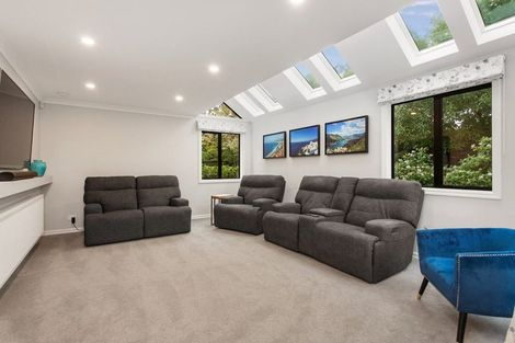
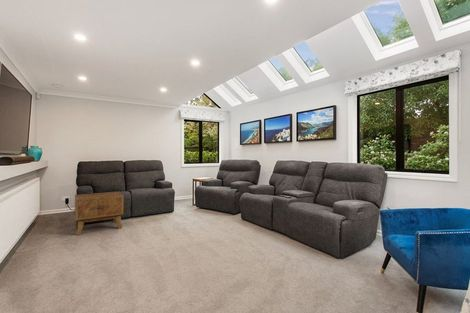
+ side table (99, 211)
